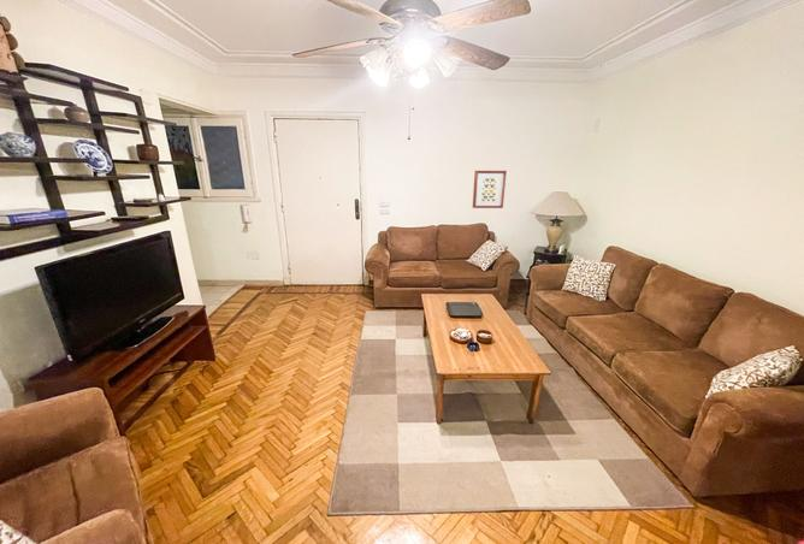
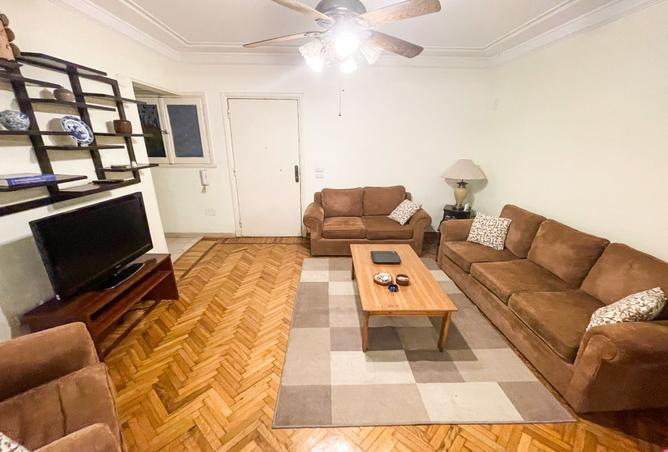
- wall art (489, 189)
